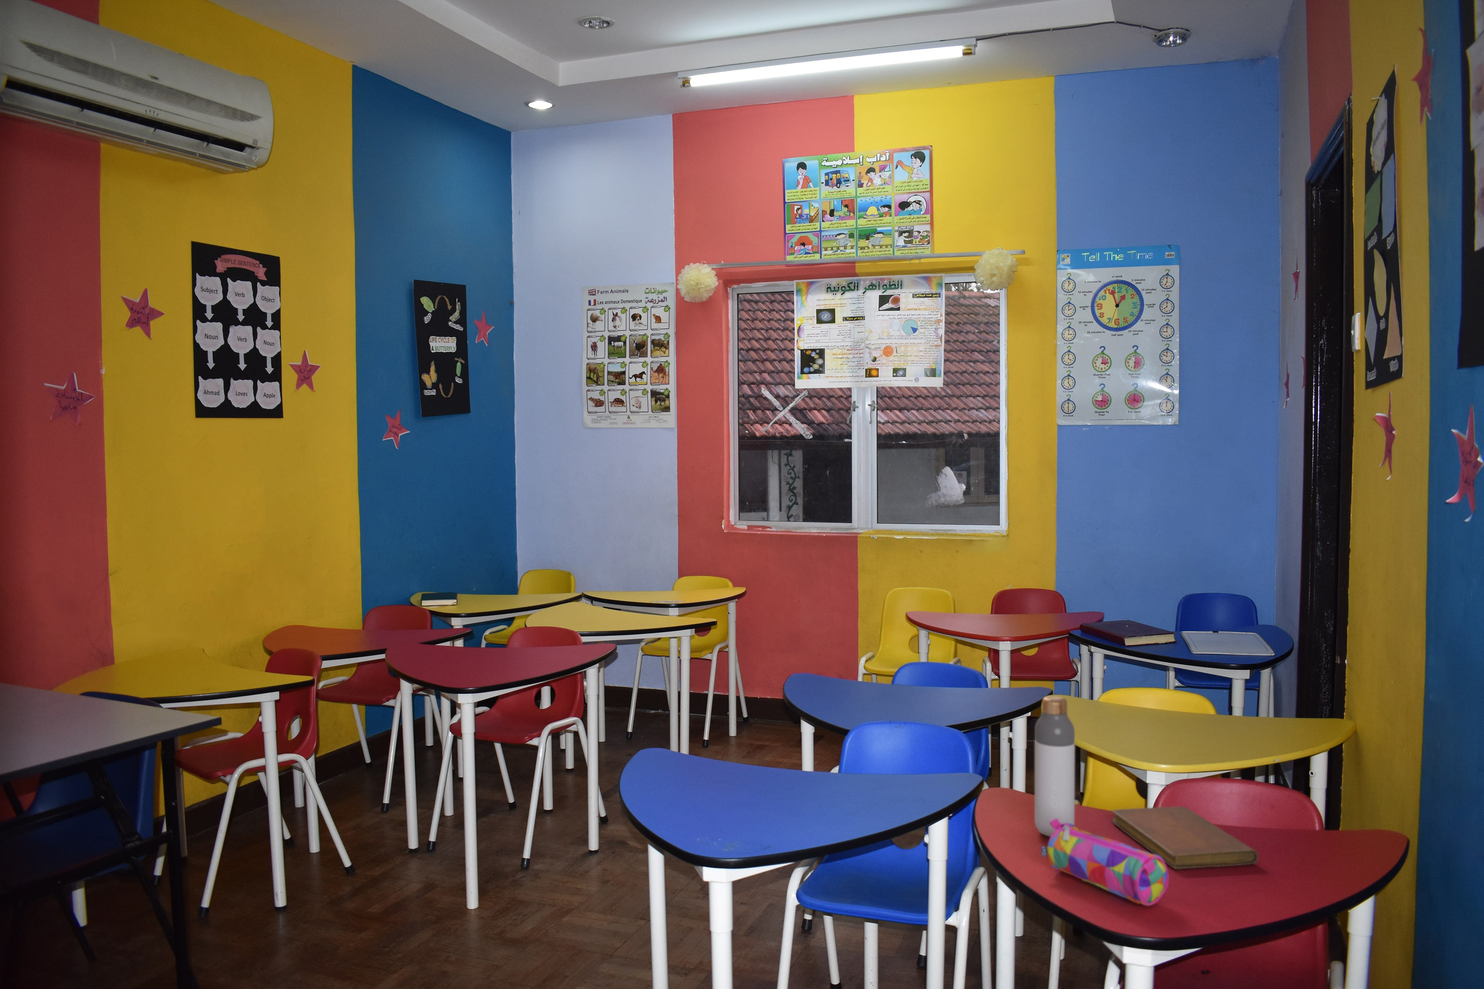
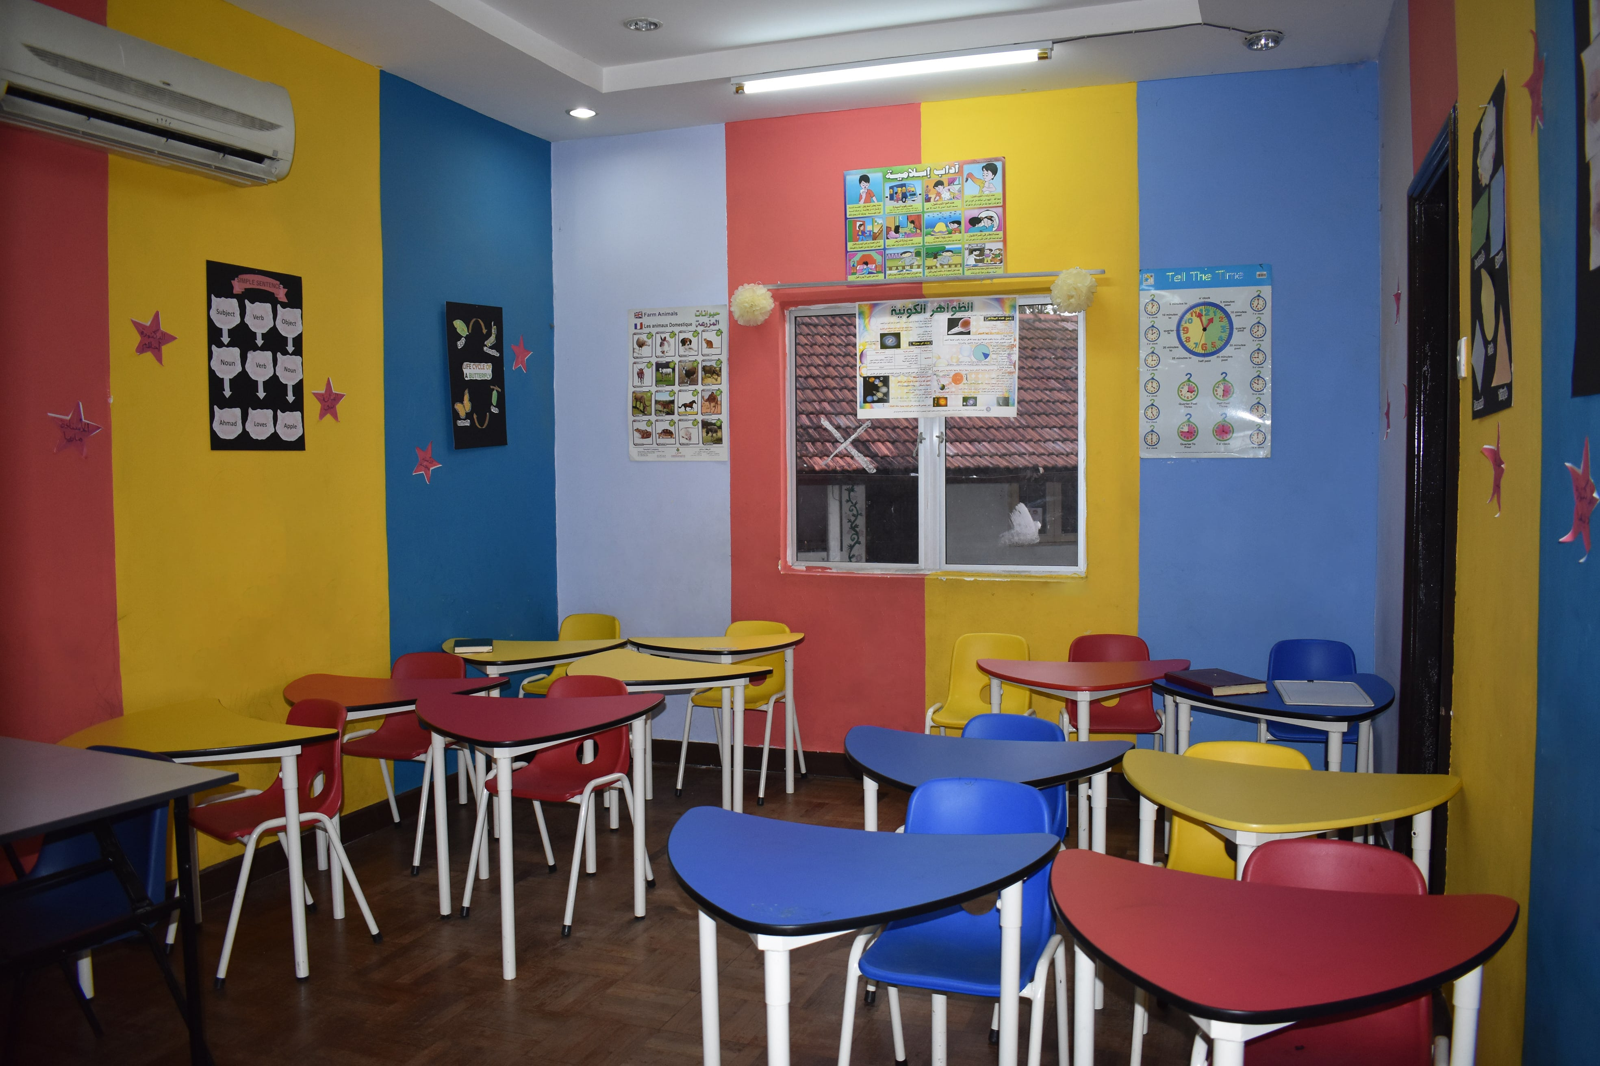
- pencil case (1103, 861)
- notebook (1181, 836)
- bottle (1055, 766)
